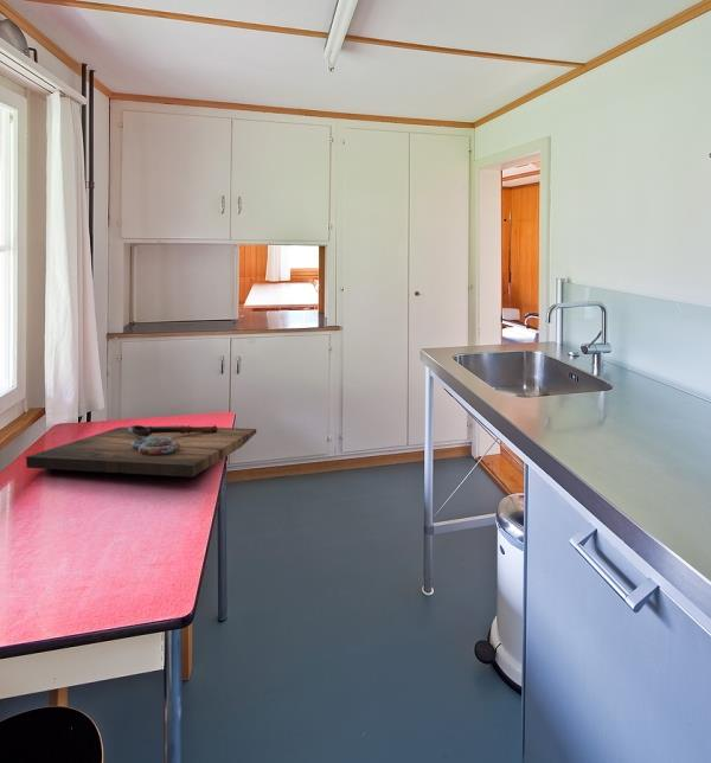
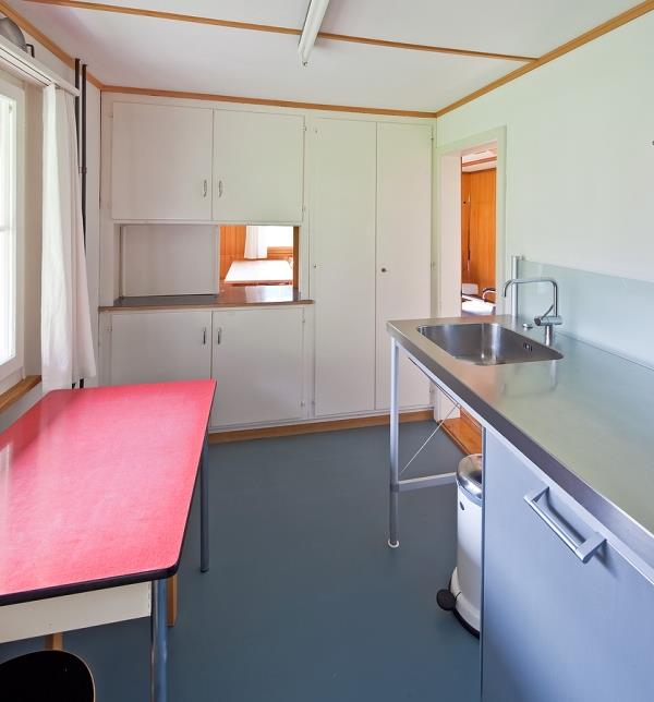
- cutting board (155, 438)
